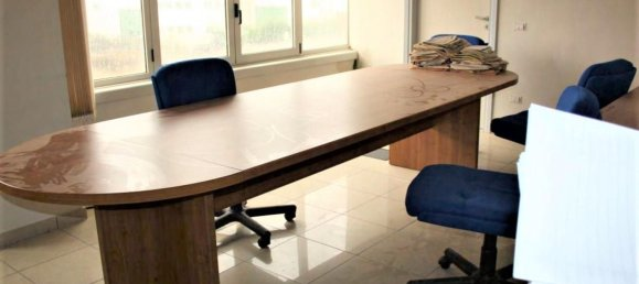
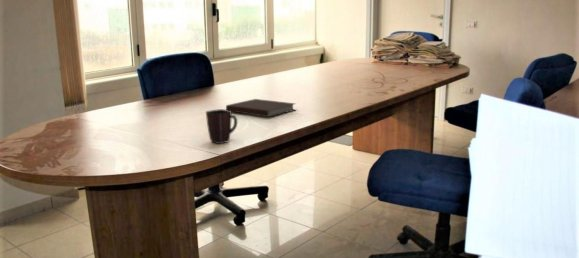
+ mug (221, 125)
+ notebook (261, 107)
